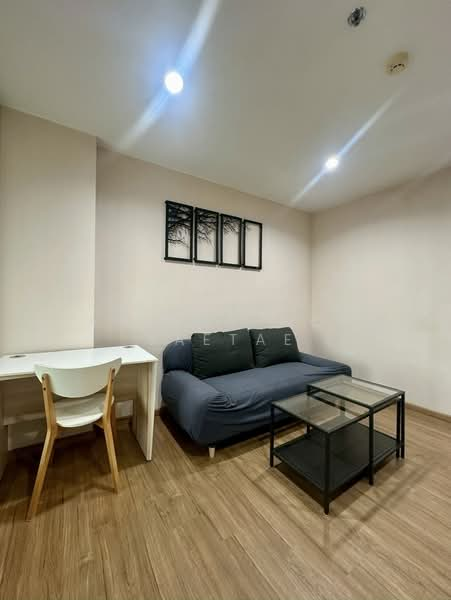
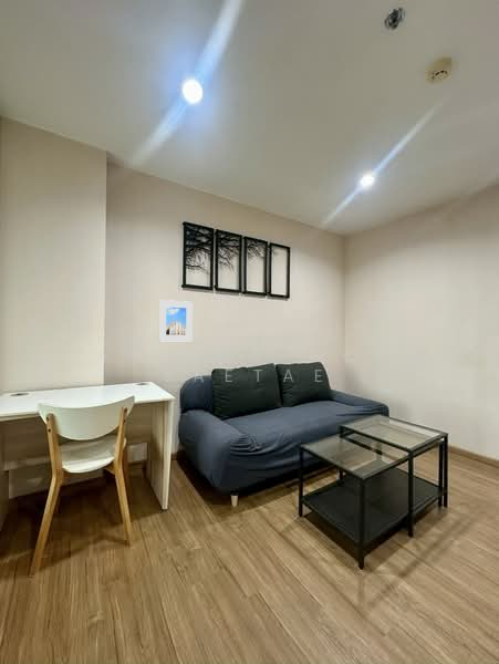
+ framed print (176, 321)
